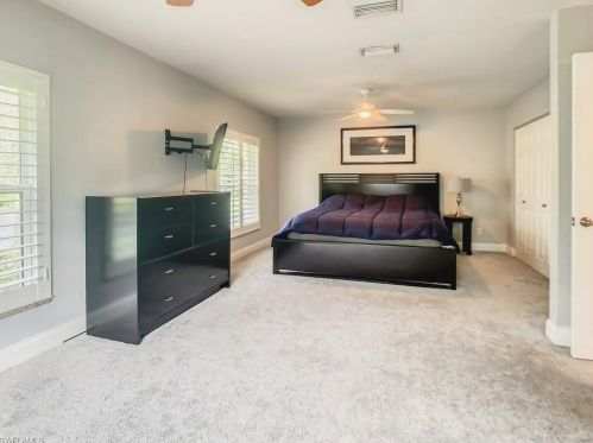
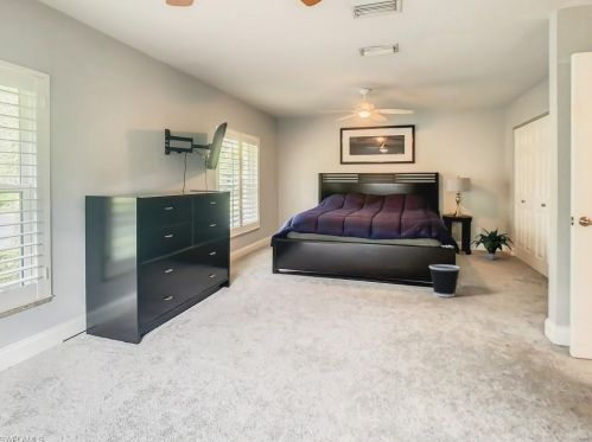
+ wastebasket (444, 280)
+ potted plant (491, 243)
